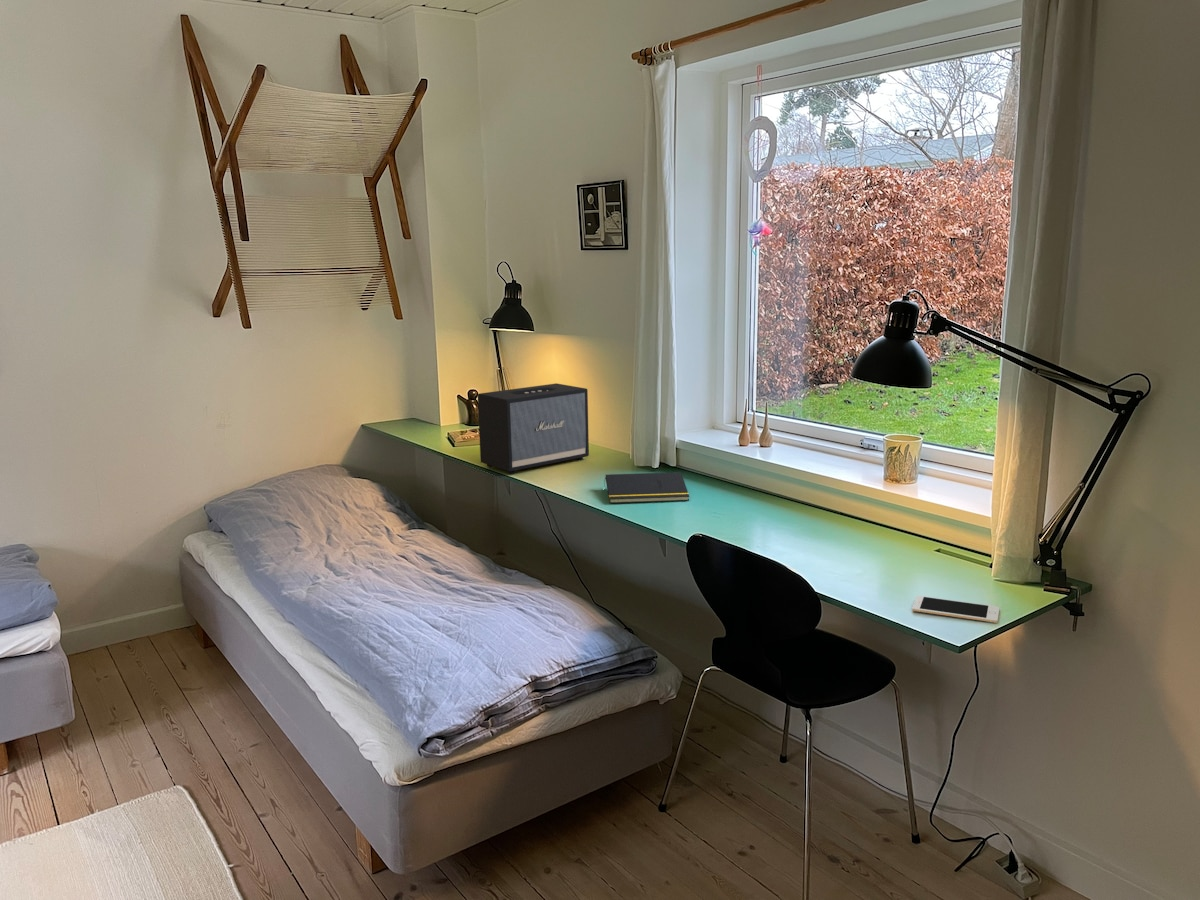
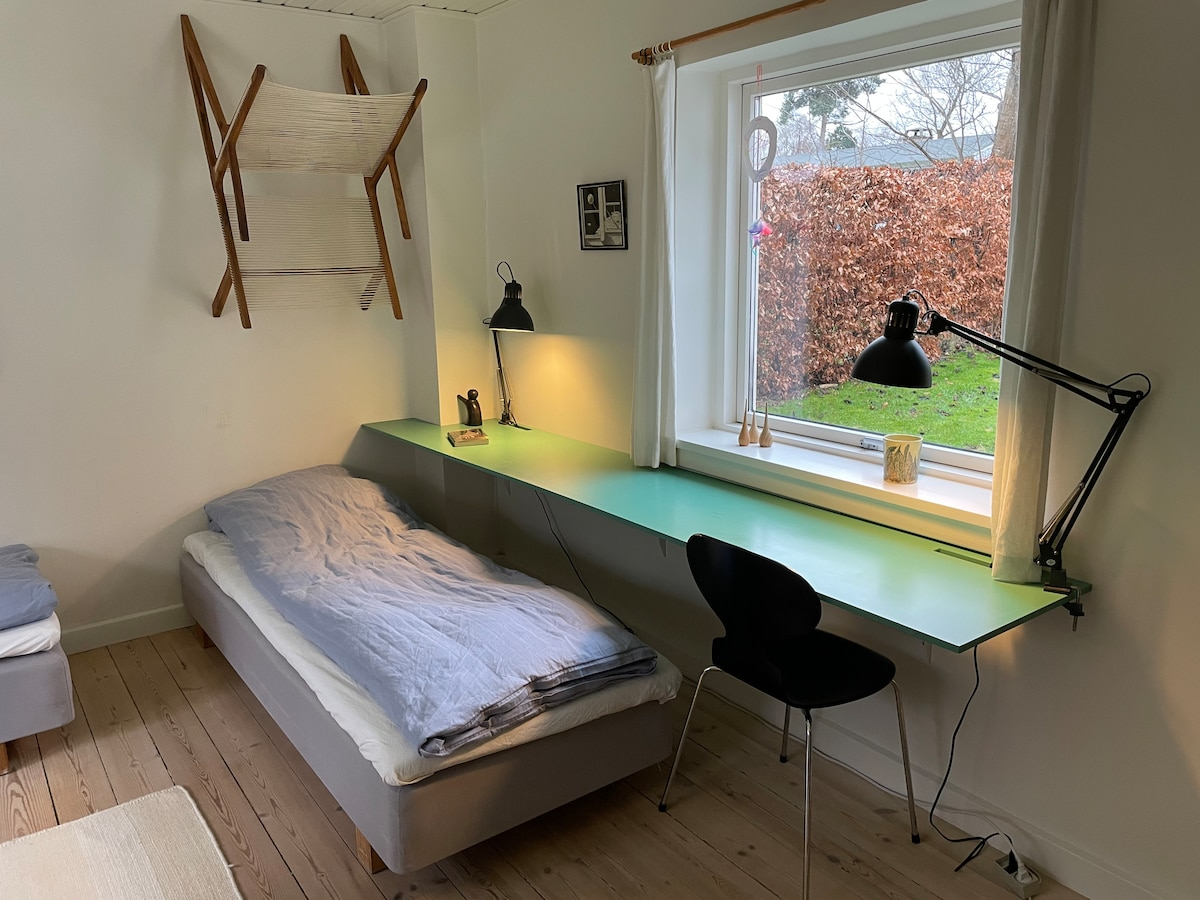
- notepad (646, 487)
- cell phone (955, 608)
- speaker (534, 427)
